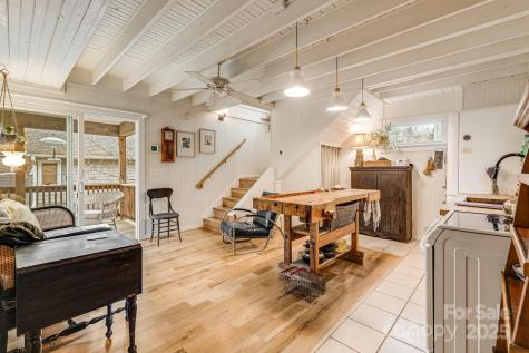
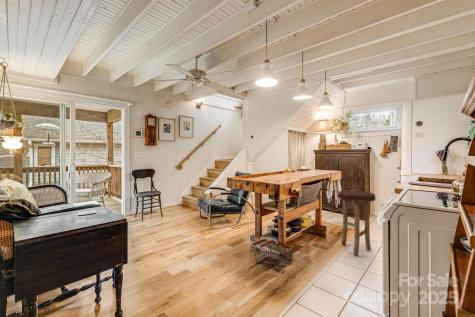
+ stool (355, 221)
